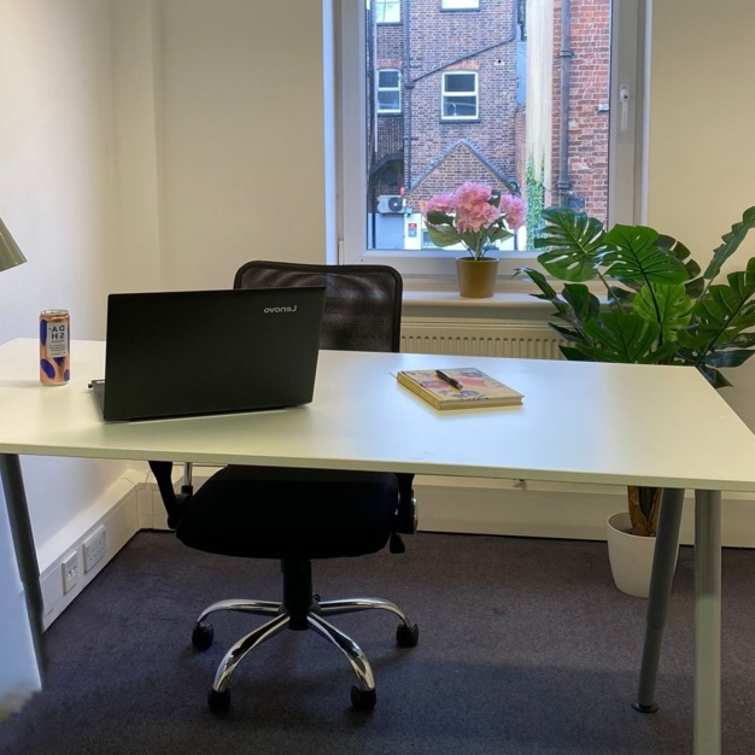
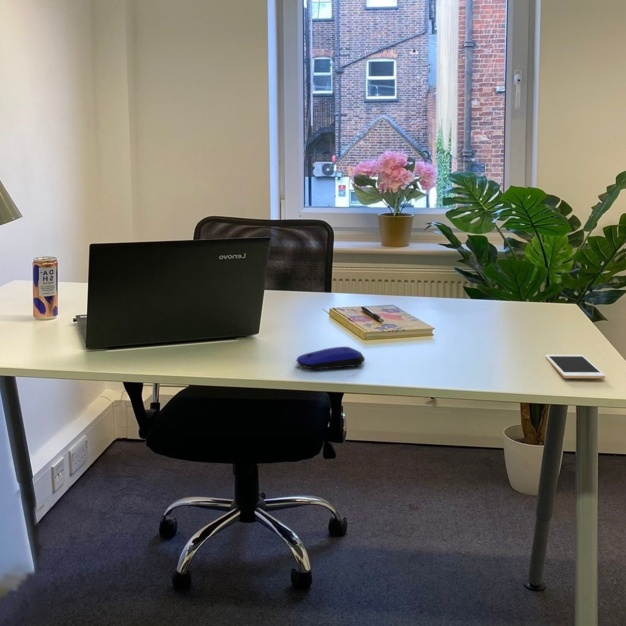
+ computer mouse (330, 356)
+ cell phone (573, 365)
